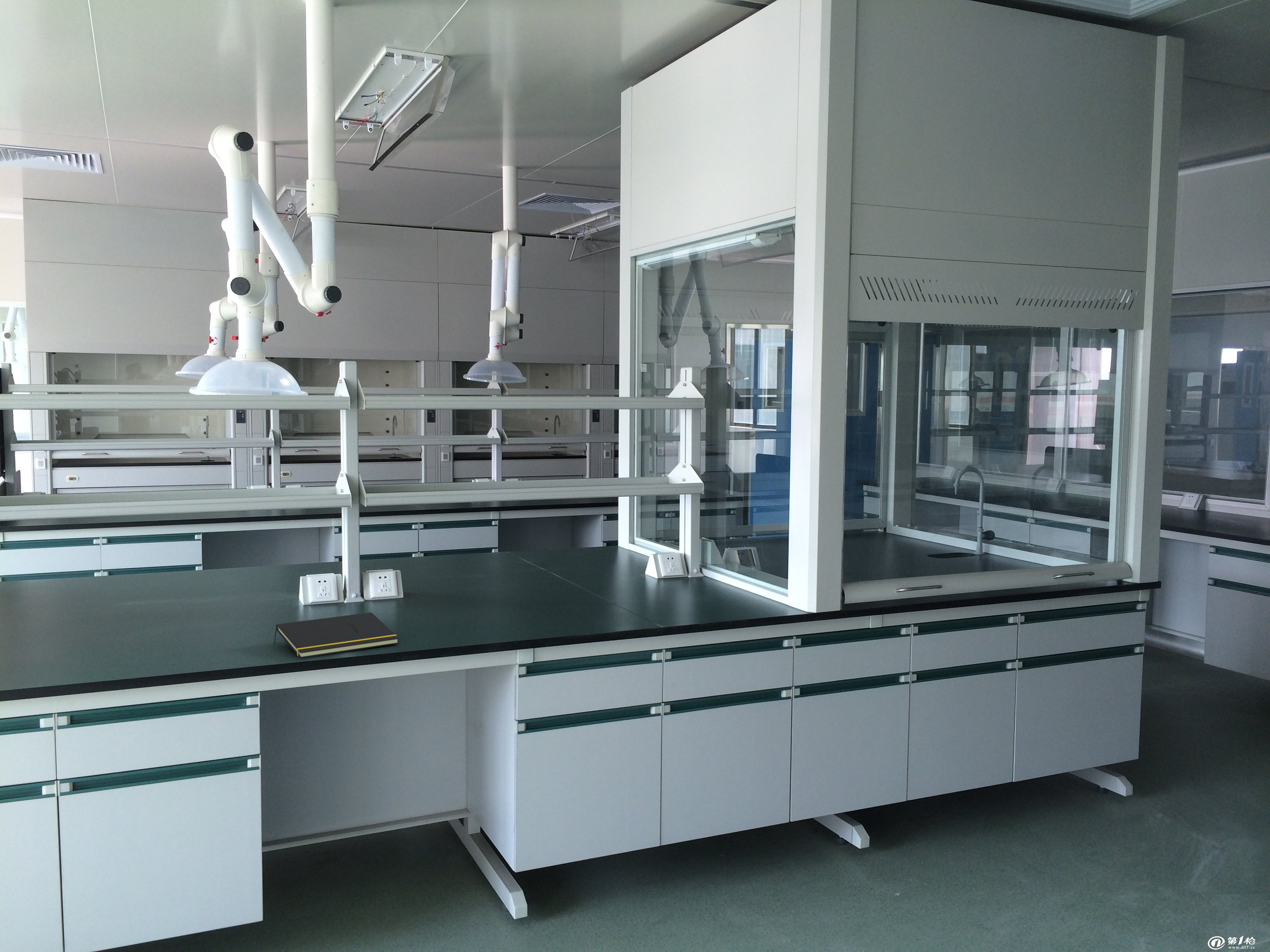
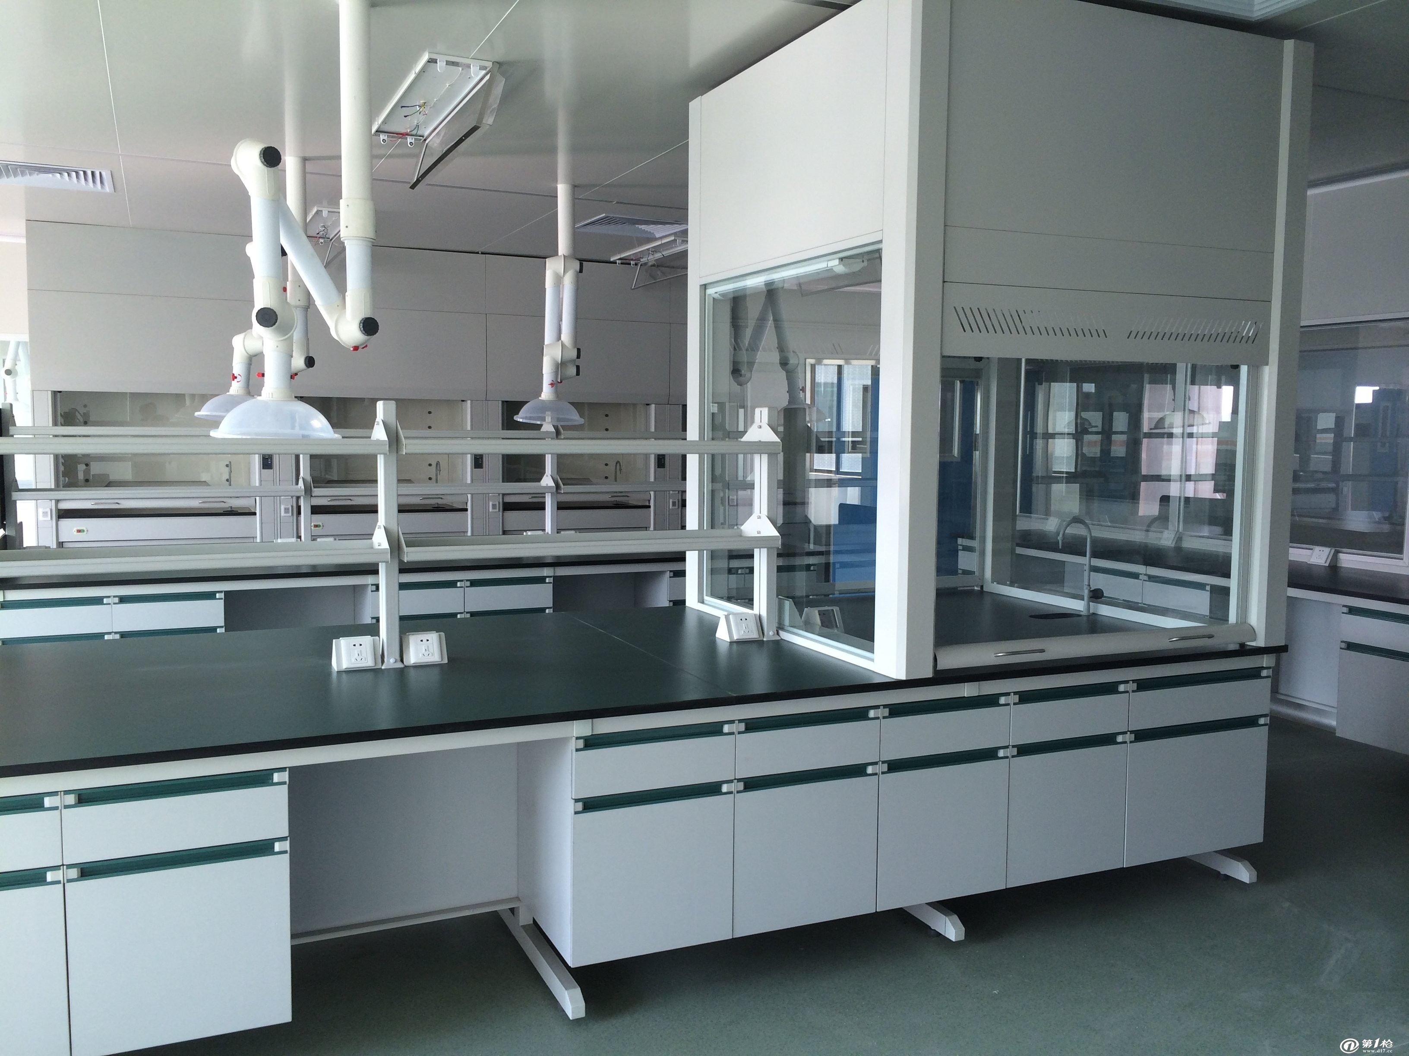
- notepad (338, 634)
